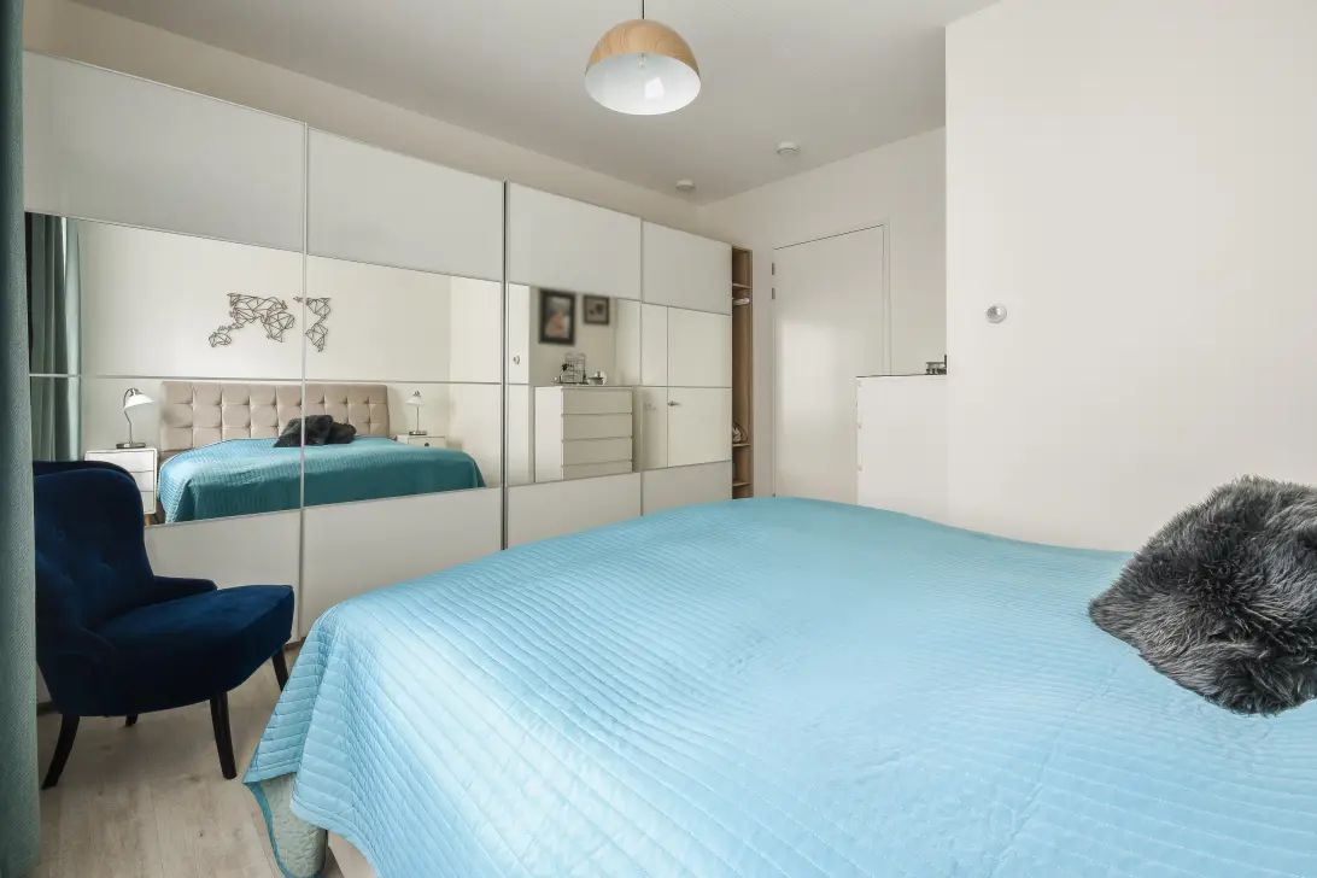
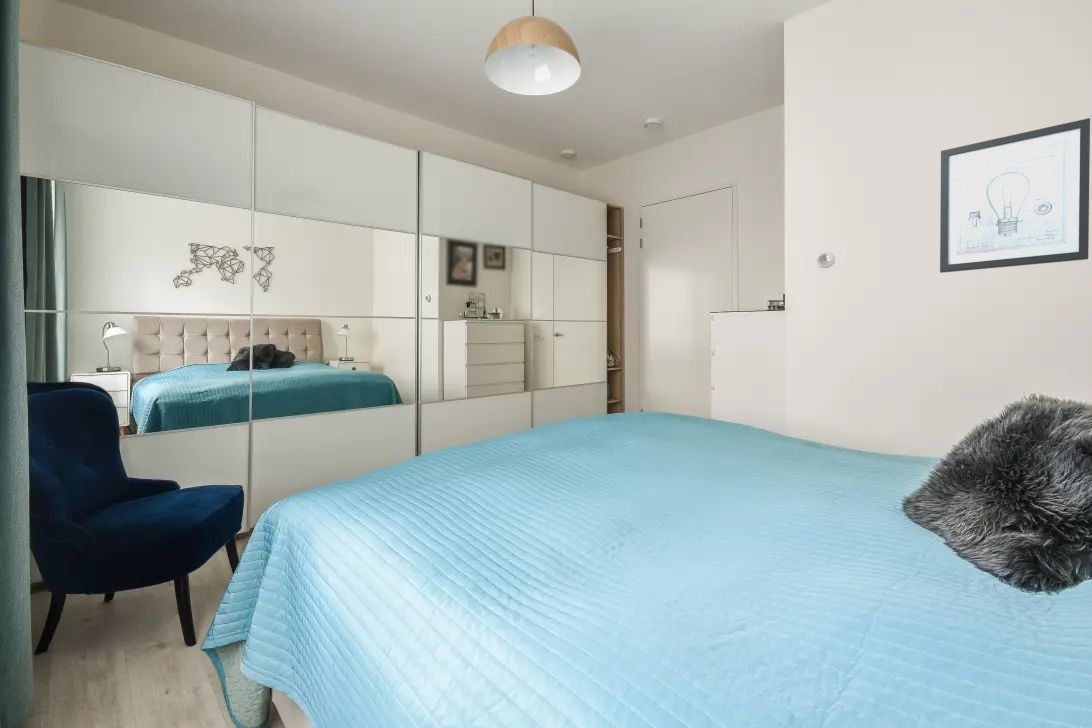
+ wall art (1009, 201)
